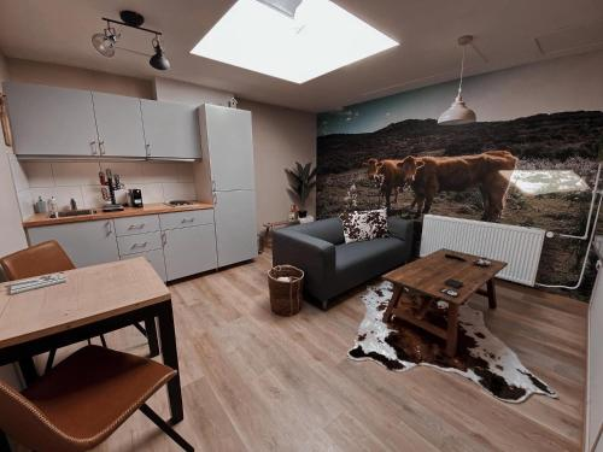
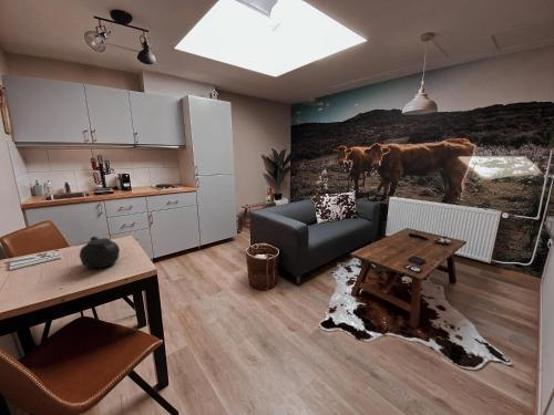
+ teapot (99, 251)
